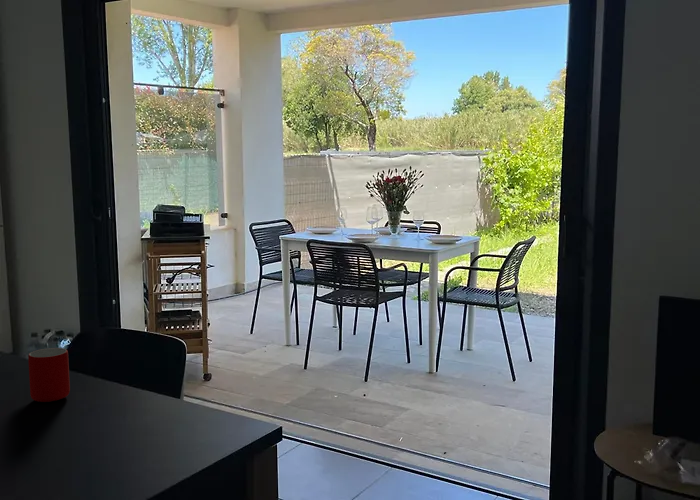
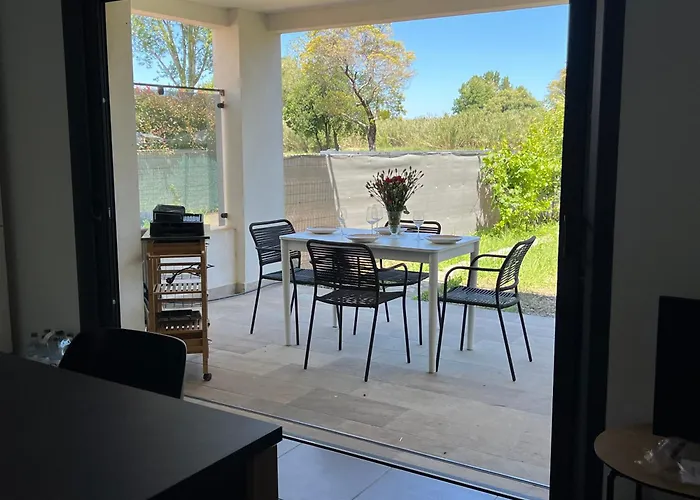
- mug (45, 373)
